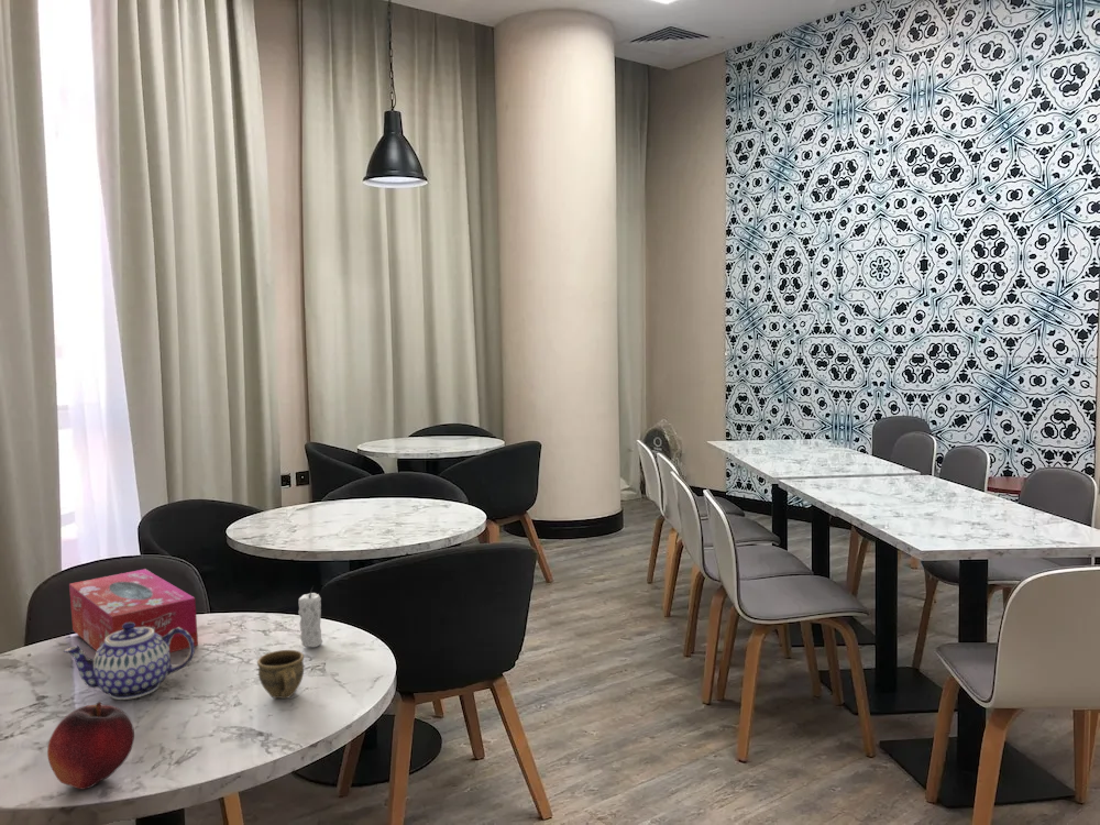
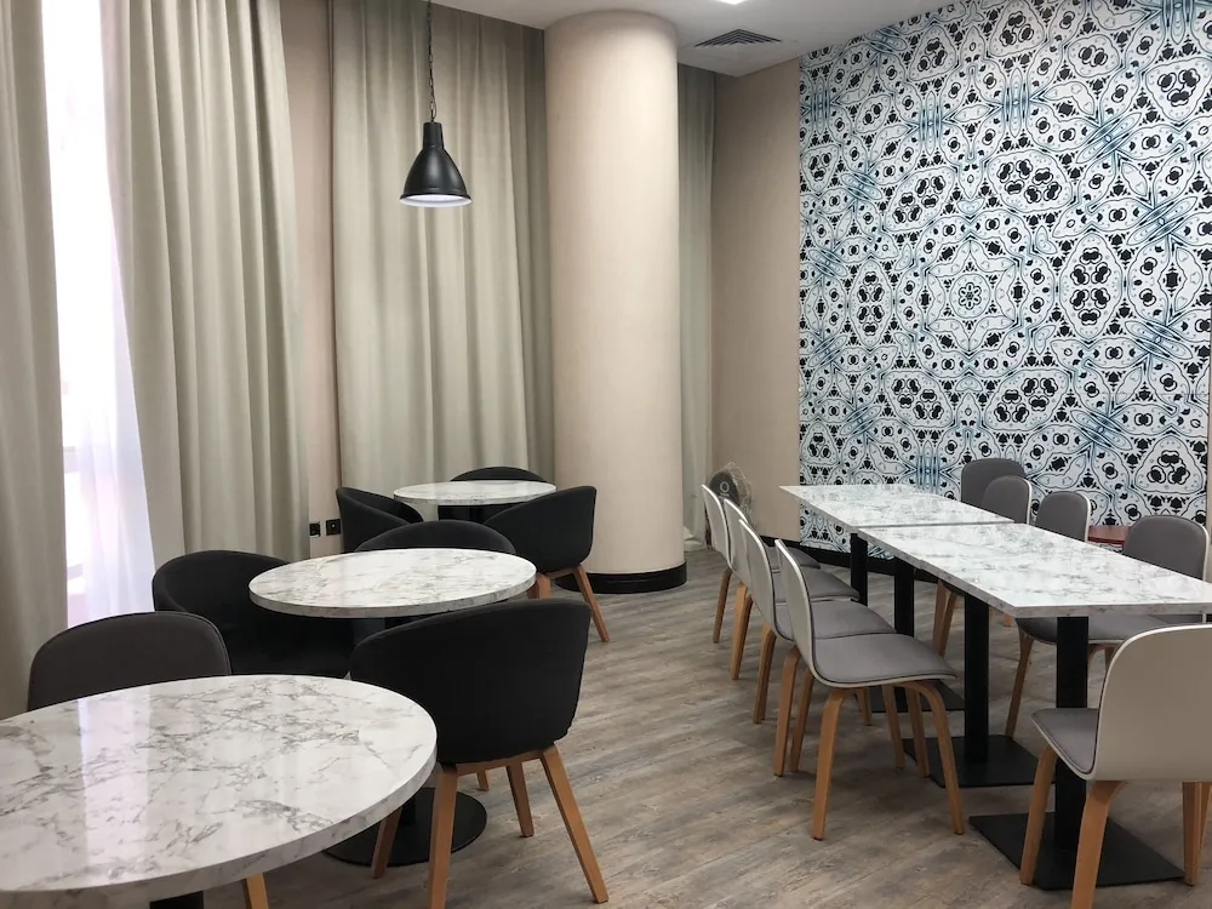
- teapot (131, 656)
- cup (282, 679)
- tissue box (131, 614)
- fruit (92, 744)
- candle (310, 615)
